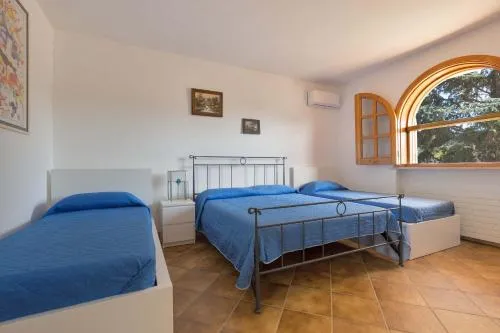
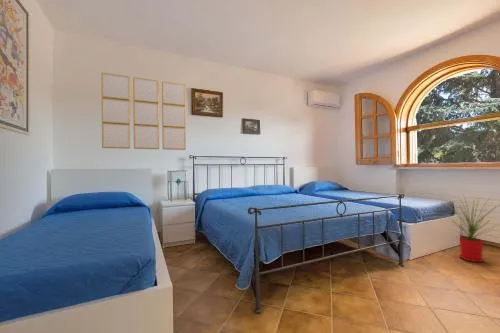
+ home mirror (146, 113)
+ house plant (469, 227)
